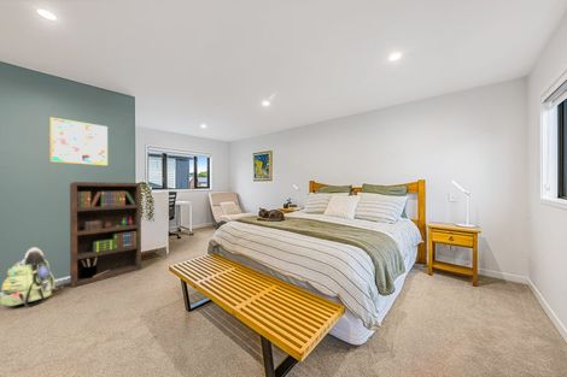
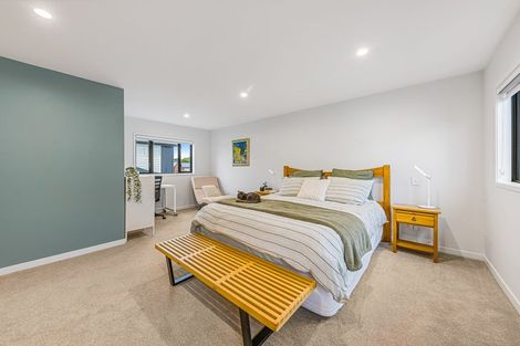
- wall art (80, 142)
- bookcase (107, 229)
- backpack (34, 272)
